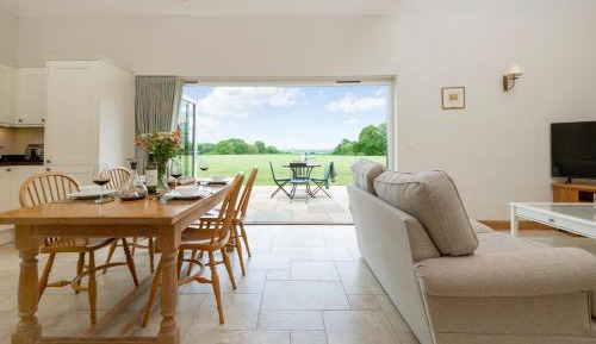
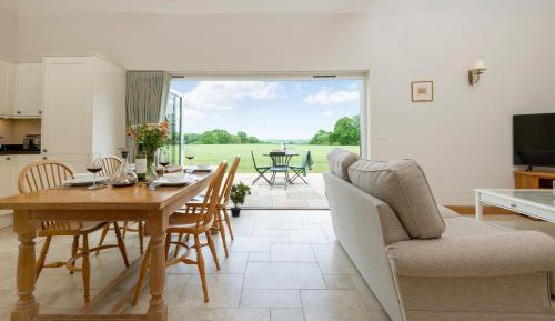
+ potted plant (238, 198)
